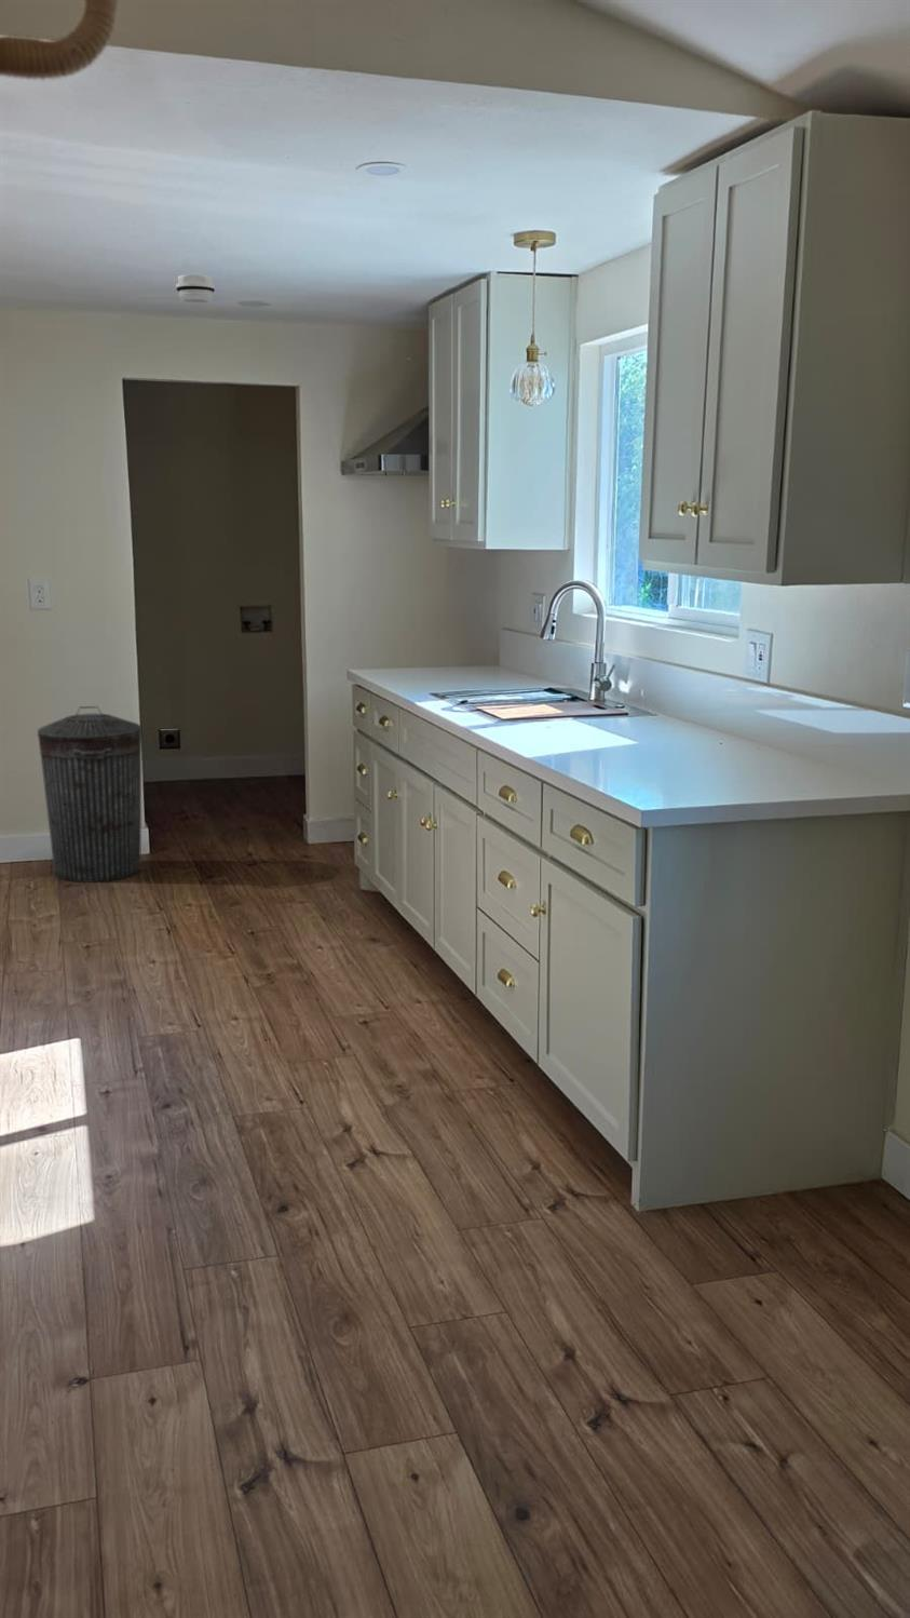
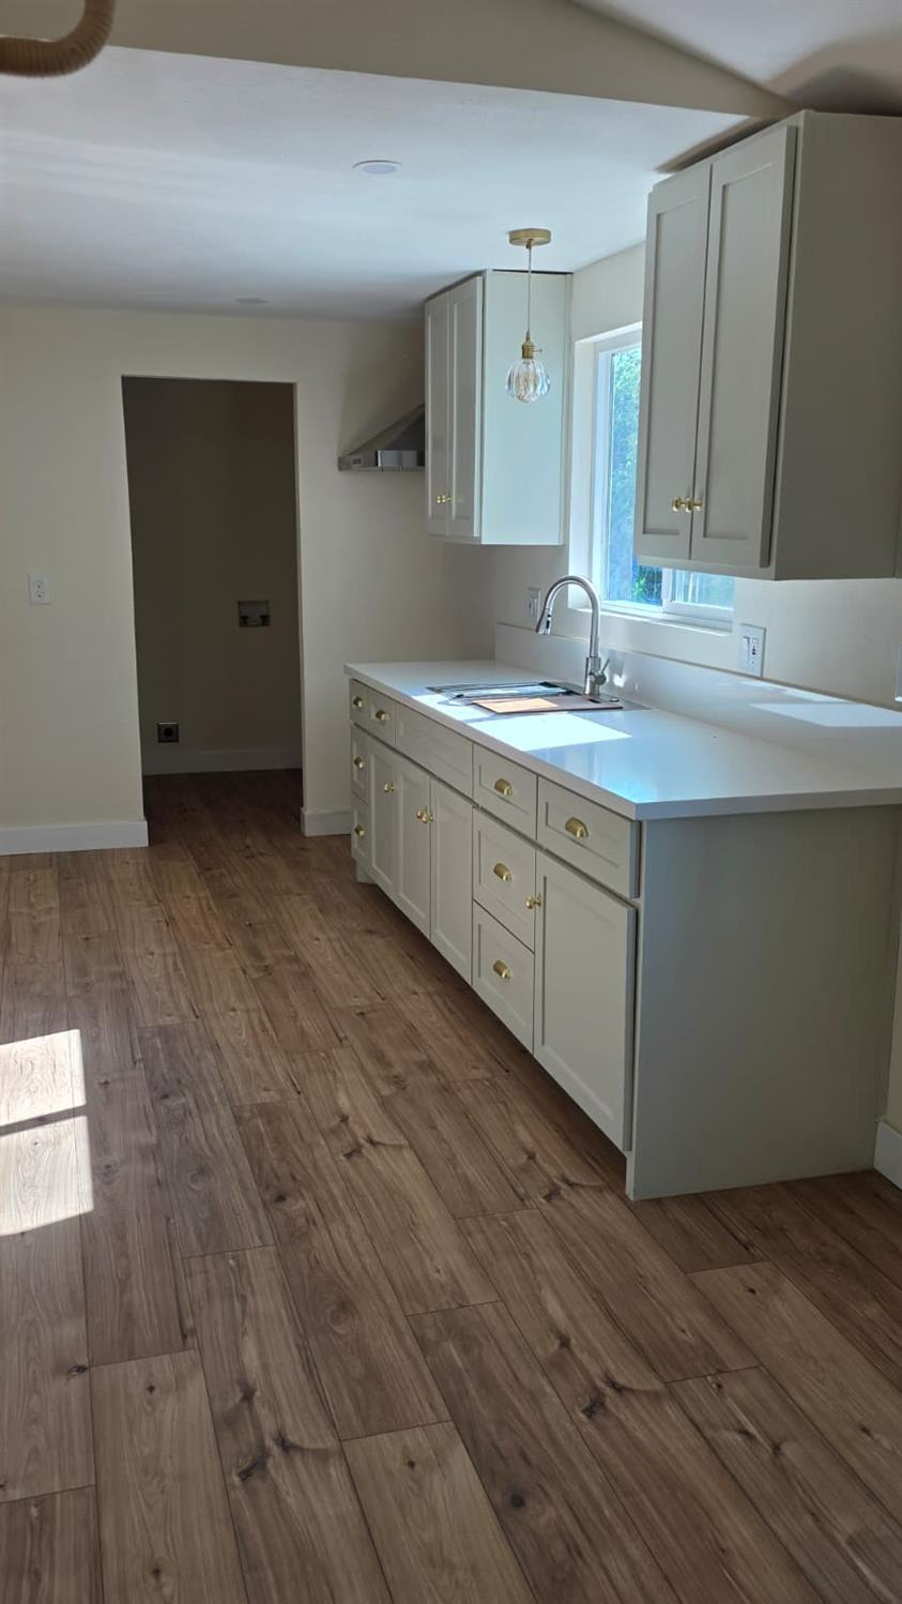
- smoke detector (196, 289)
- trash can (93, 790)
